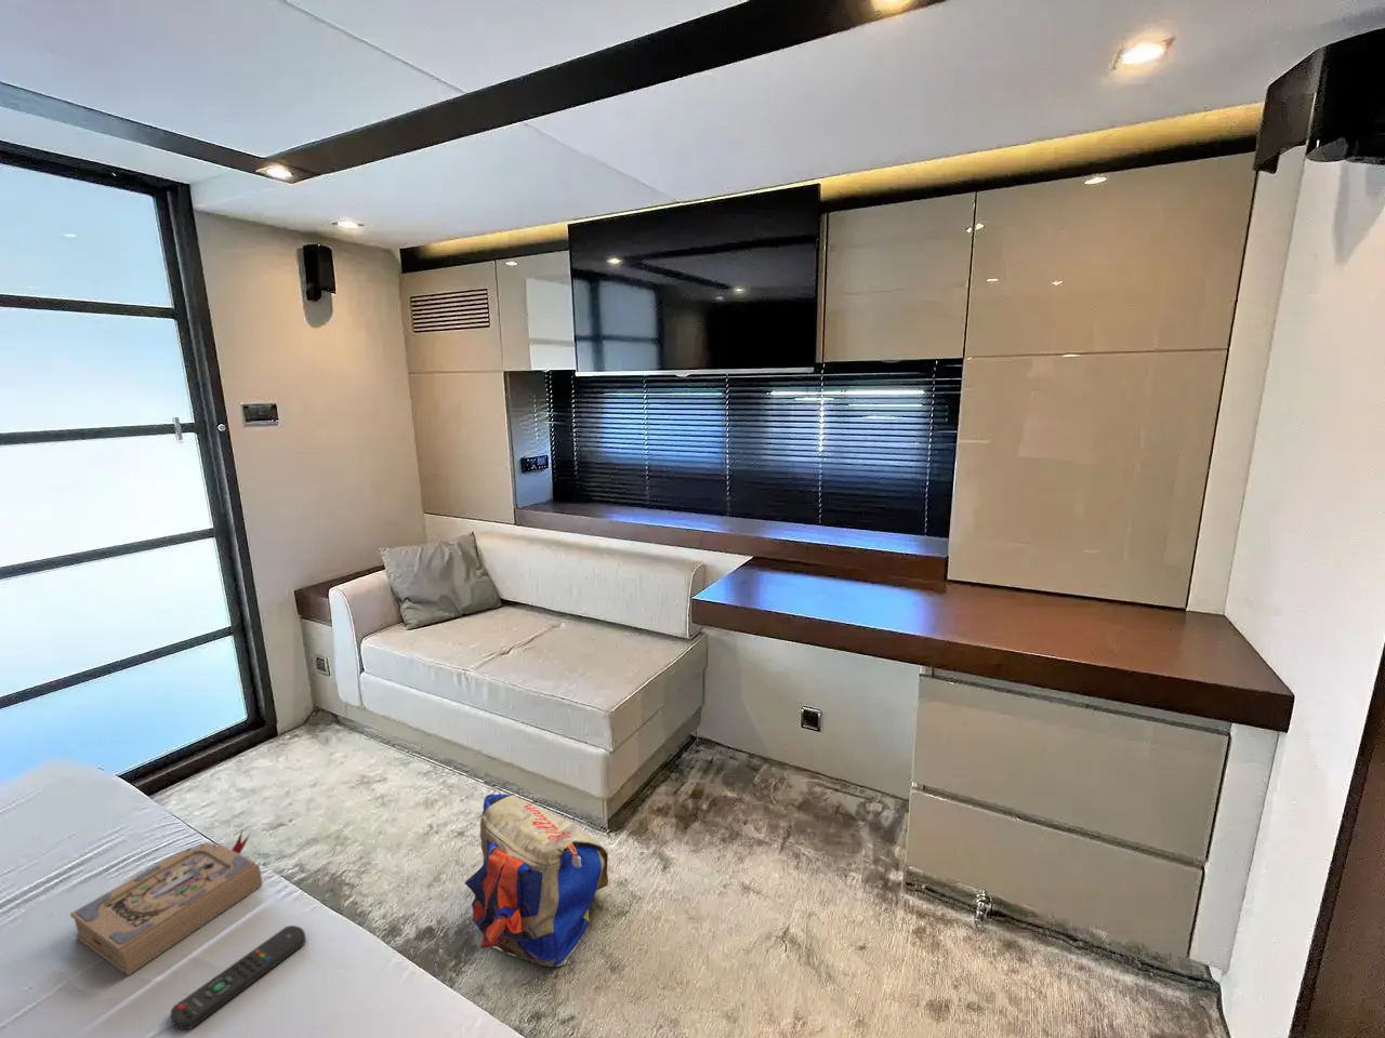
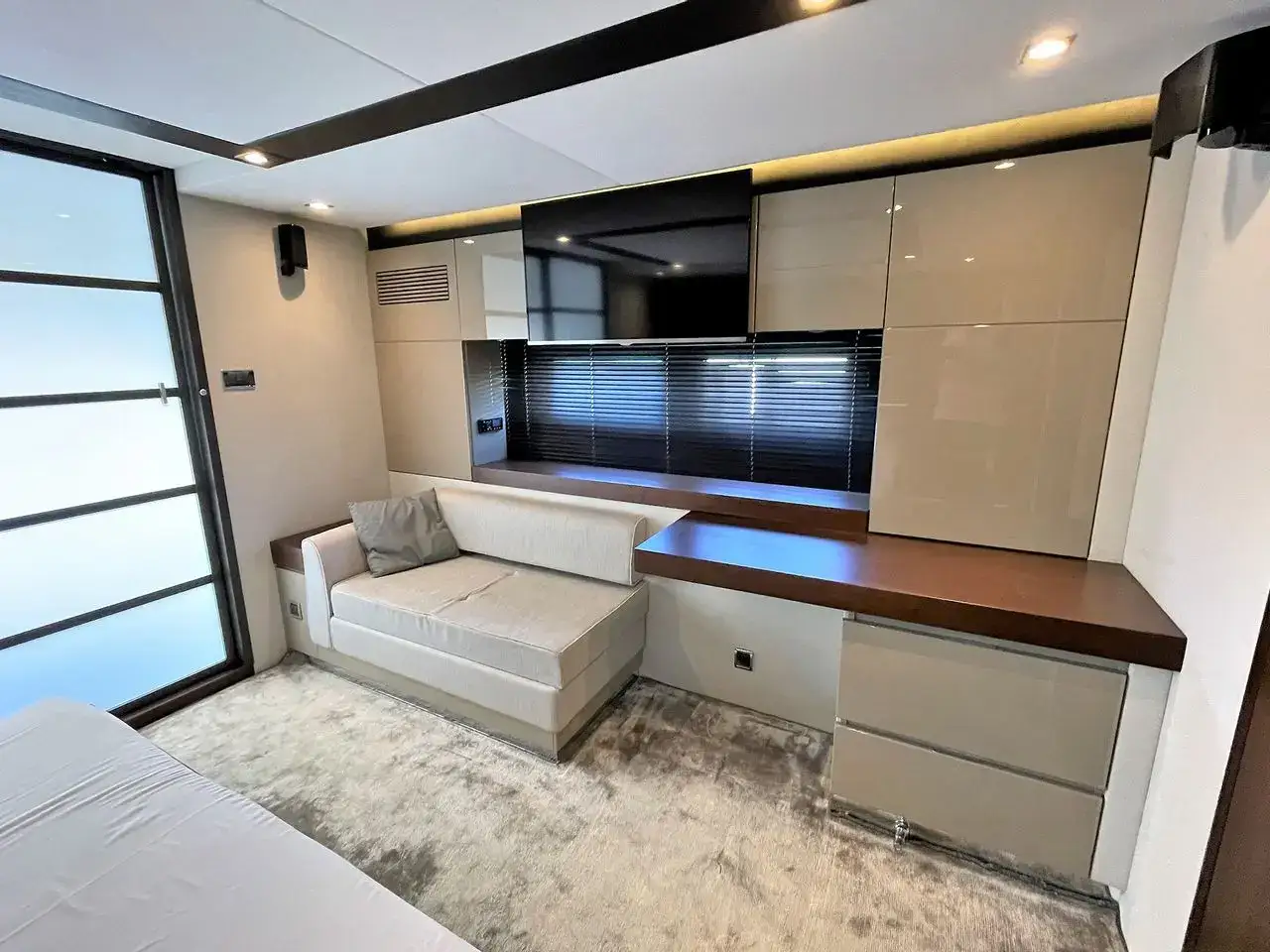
- book (181, 888)
- remote control (242, 973)
- backpack (538, 870)
